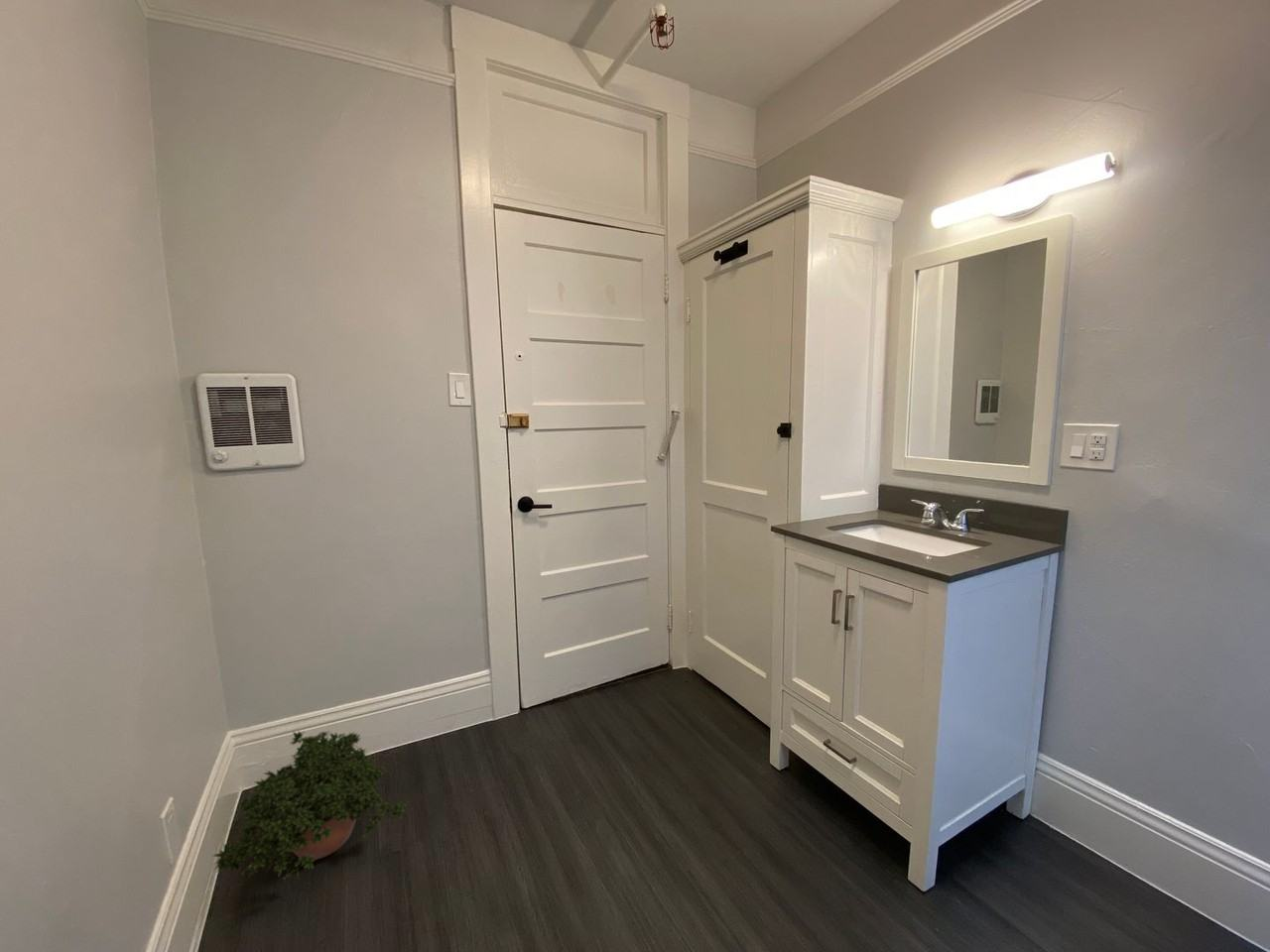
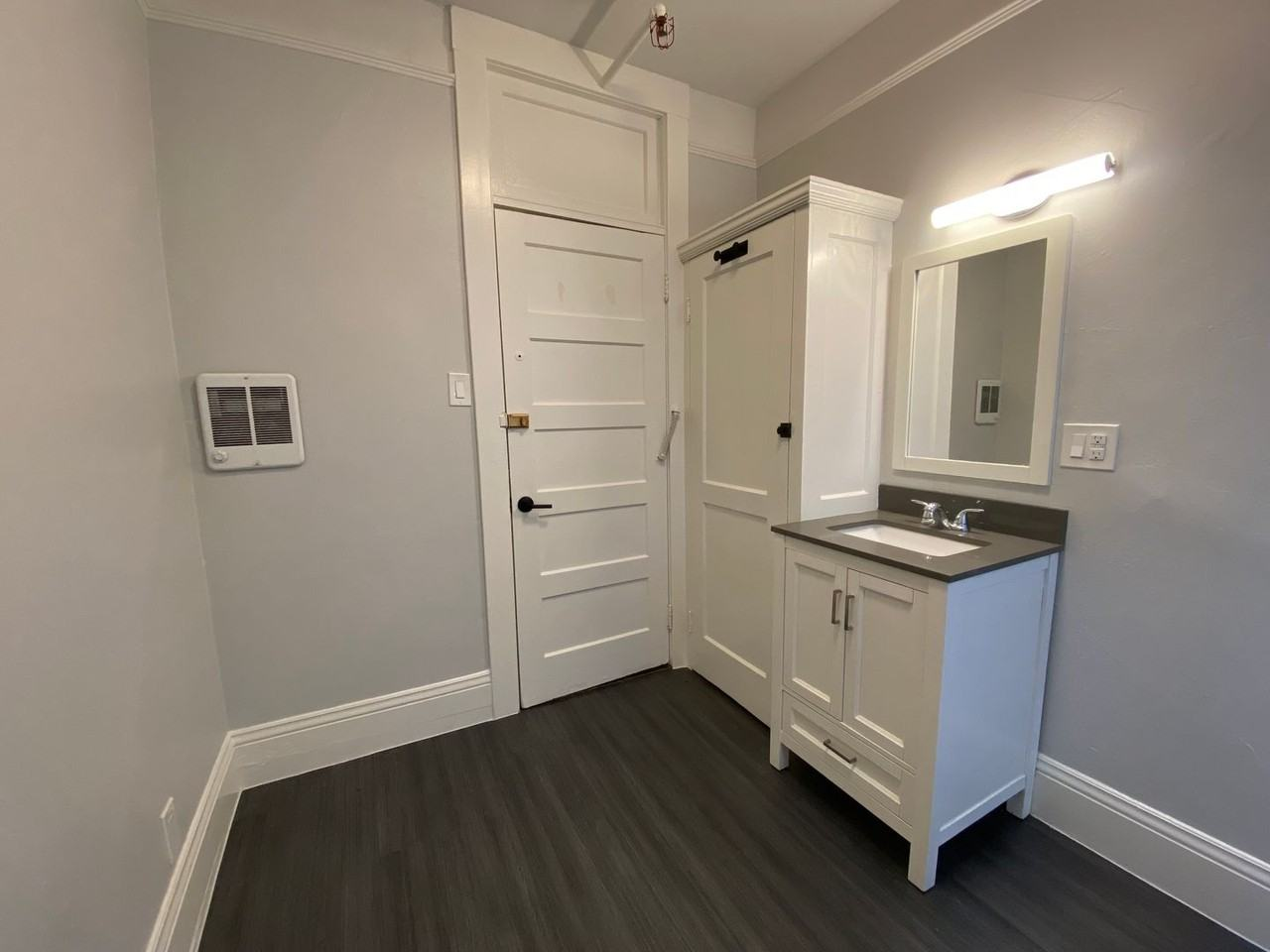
- potted plant (315, 802)
